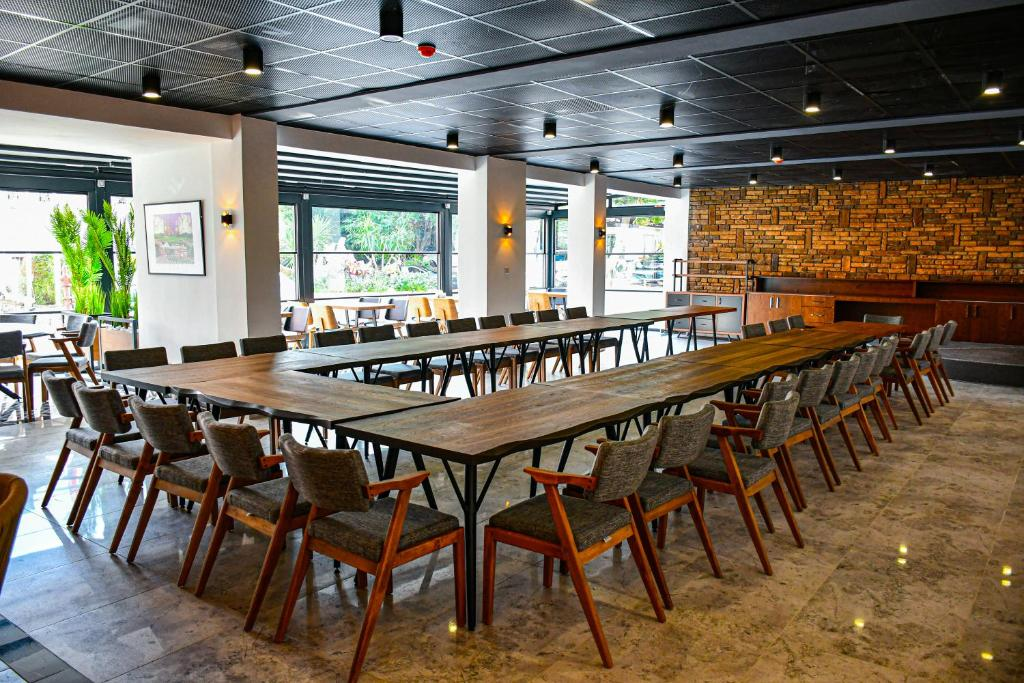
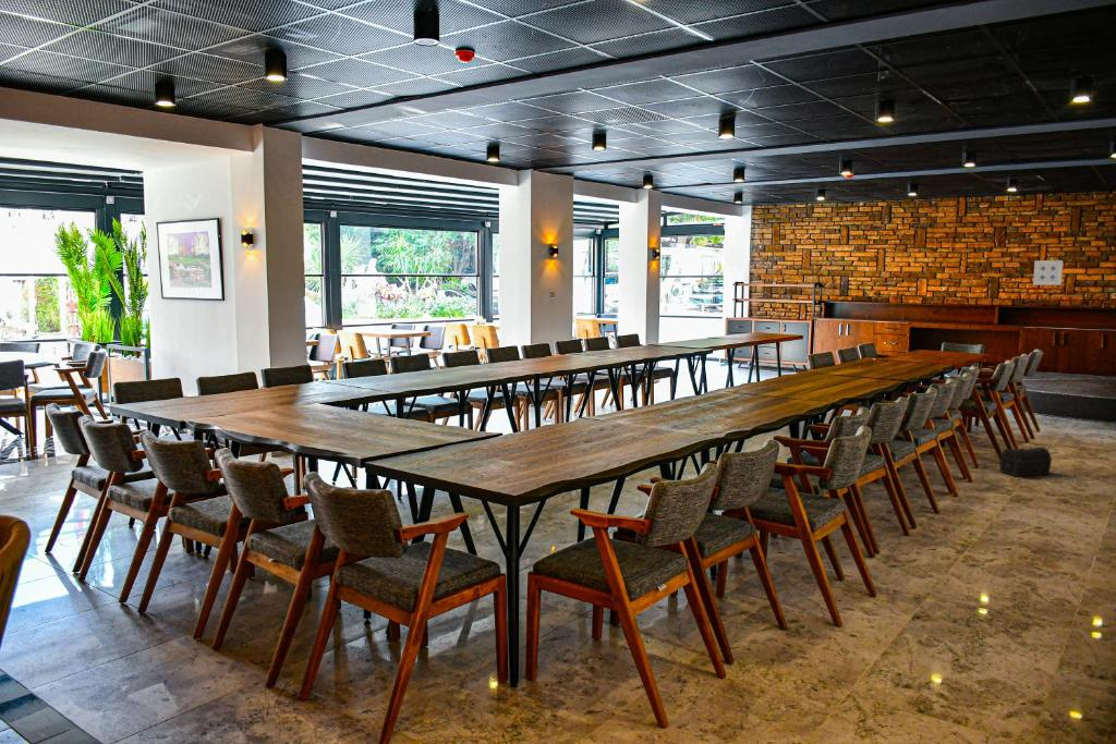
+ treasure chest (1024, 460)
+ wall art (1047, 272)
